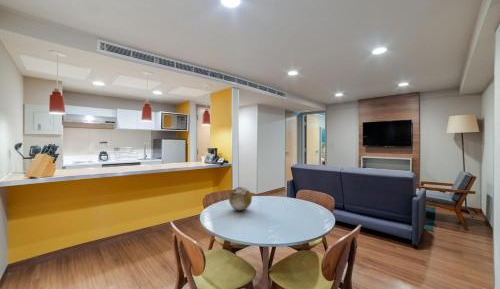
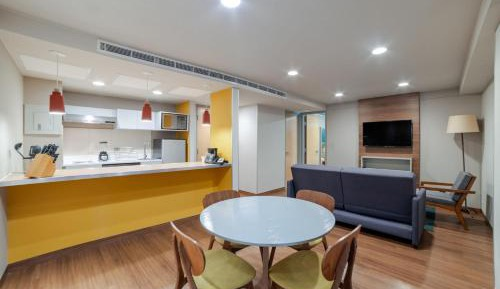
- decorative orb (240, 198)
